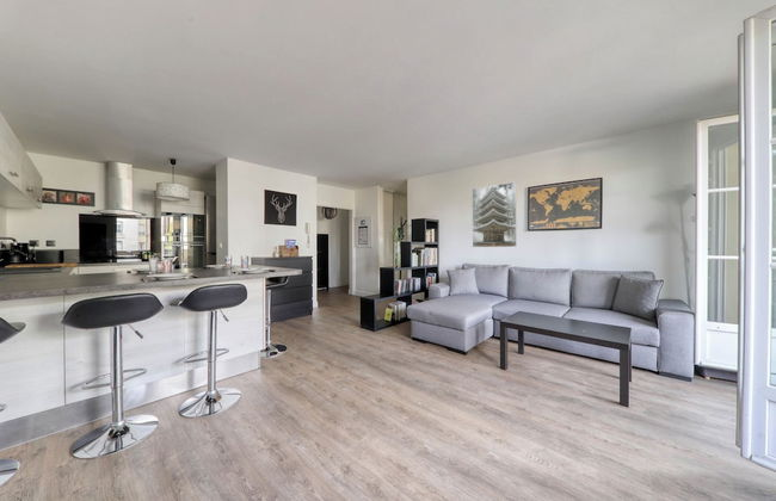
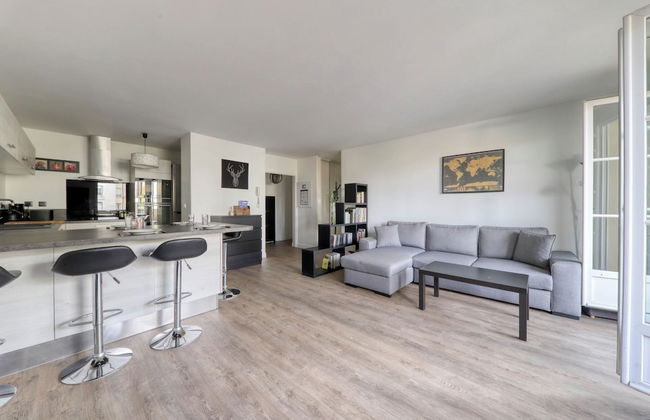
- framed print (493, 216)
